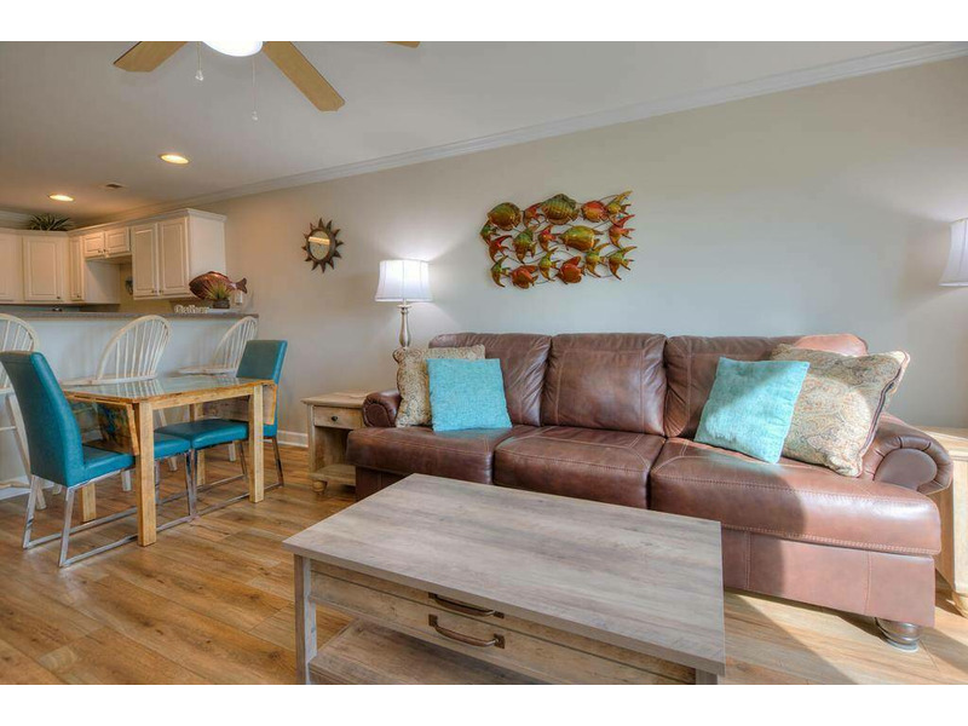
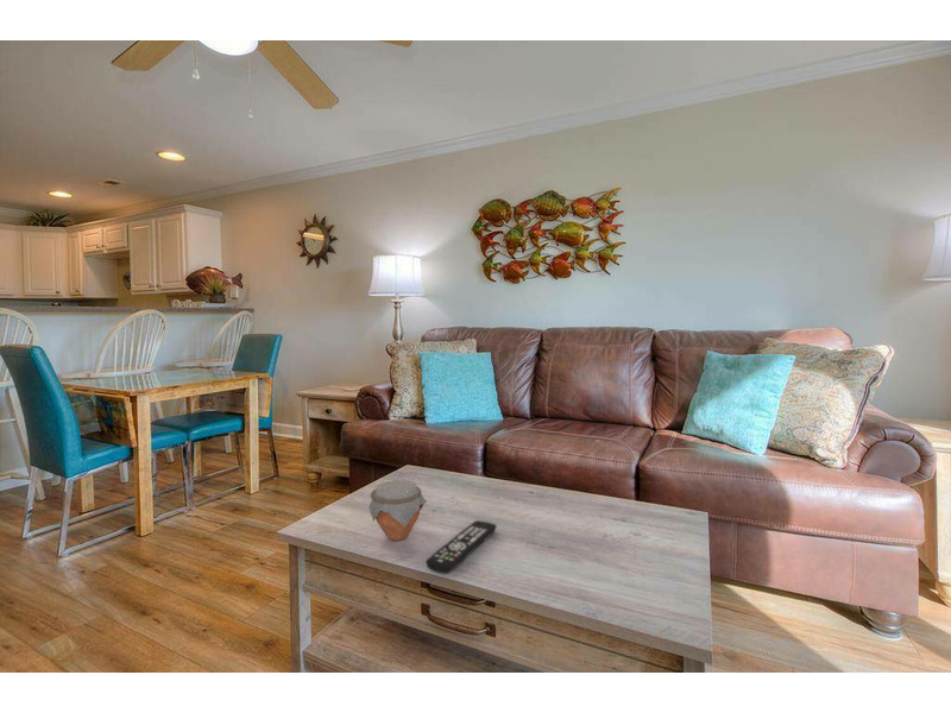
+ jar (397, 510)
+ remote control (464, 544)
